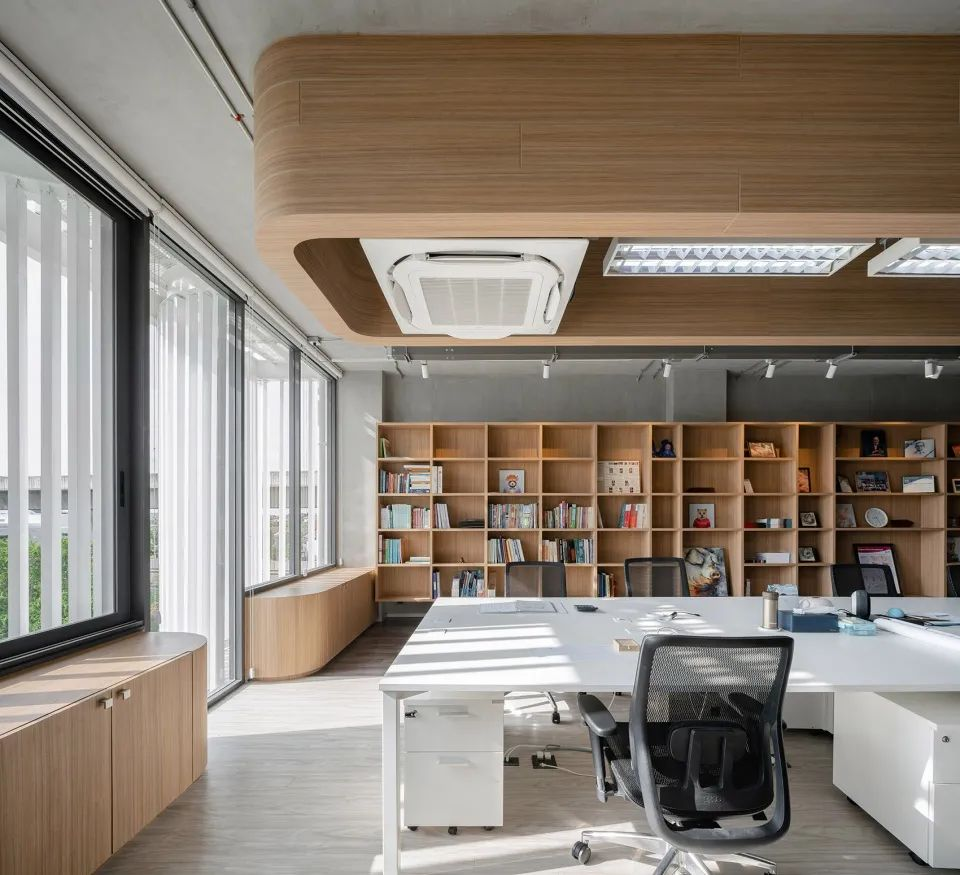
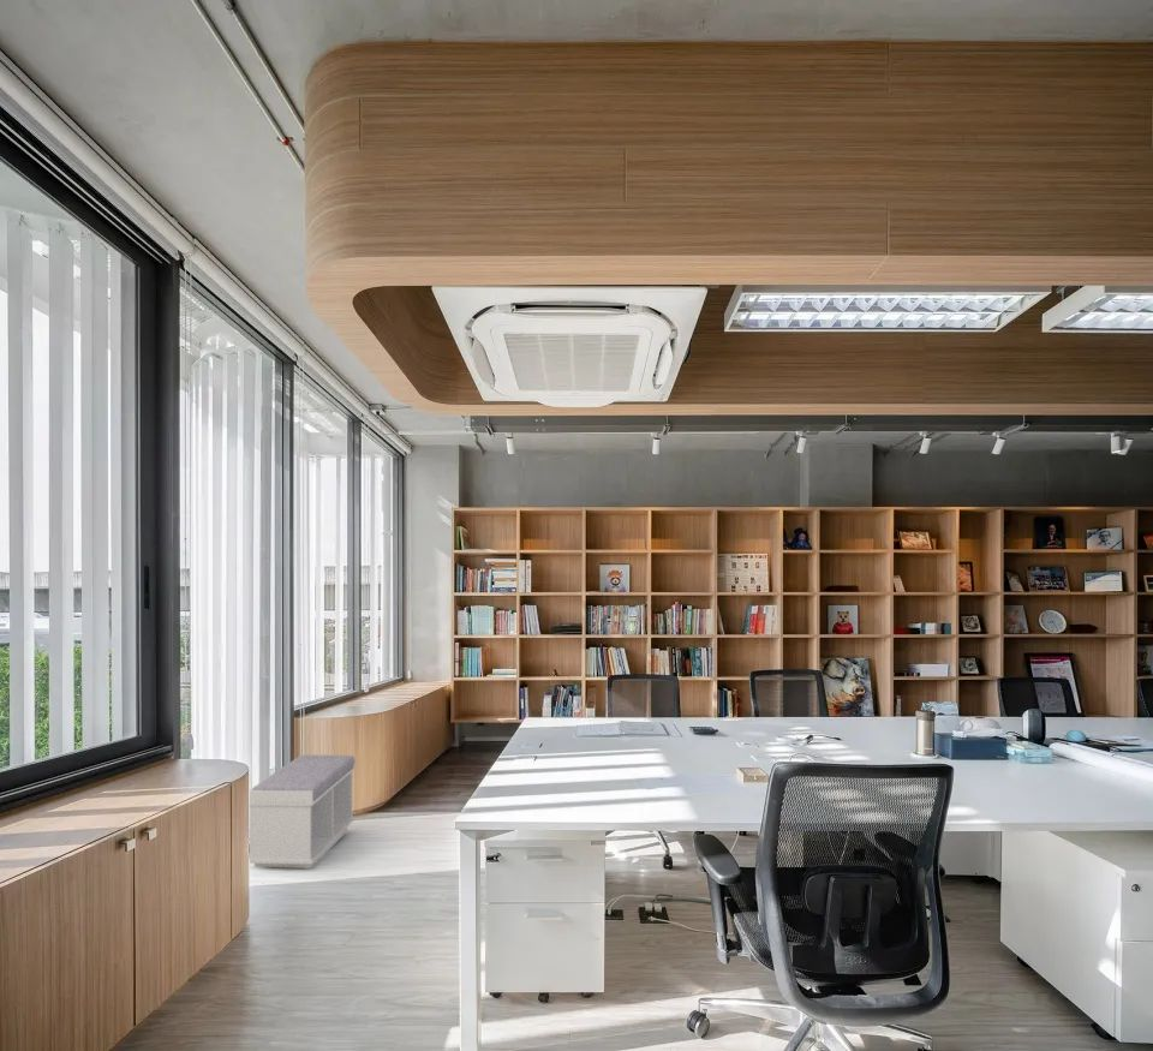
+ bench (305, 808)
